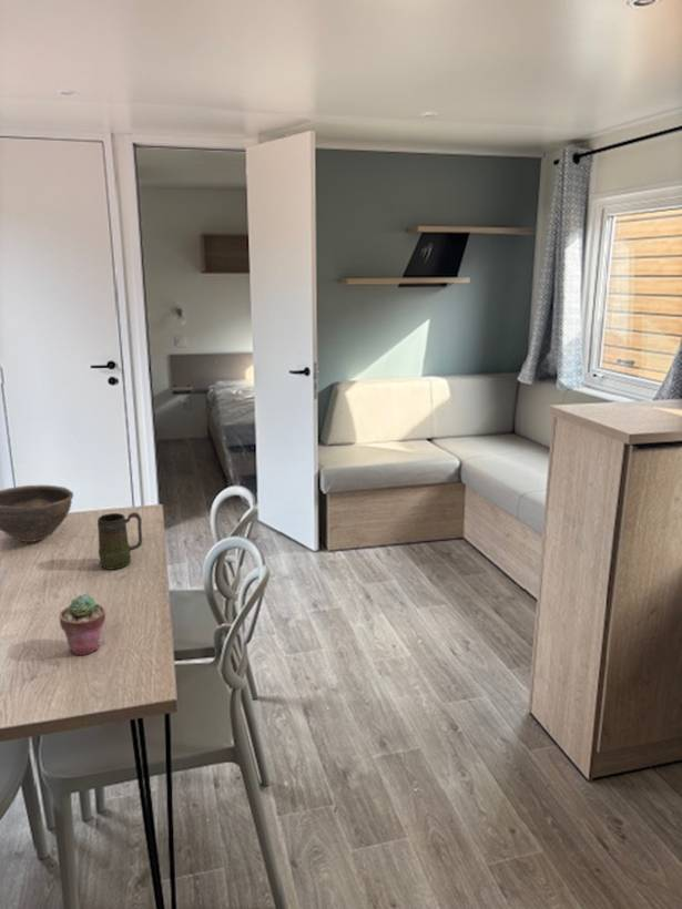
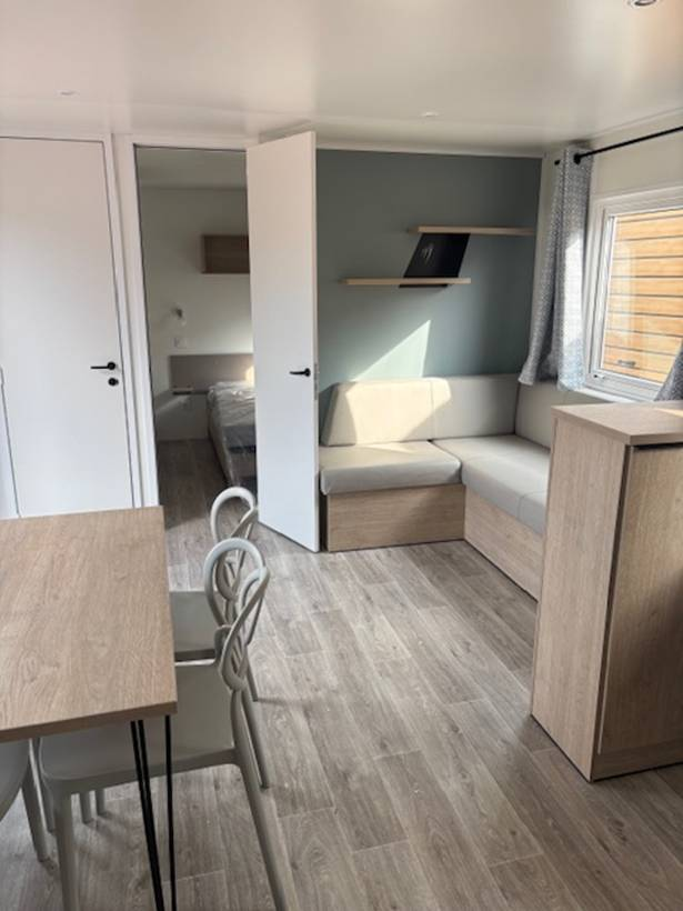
- potted succulent (83, 622)
- bowl (32, 515)
- mug (120, 539)
